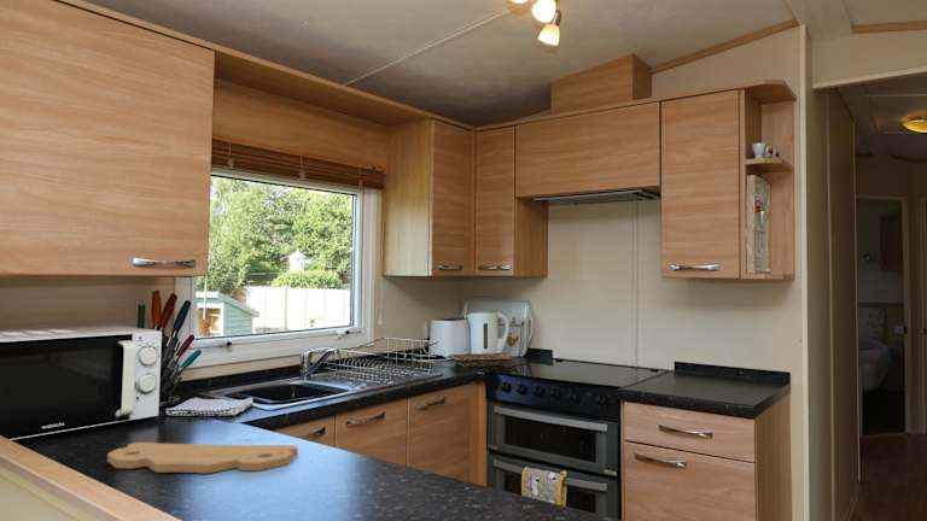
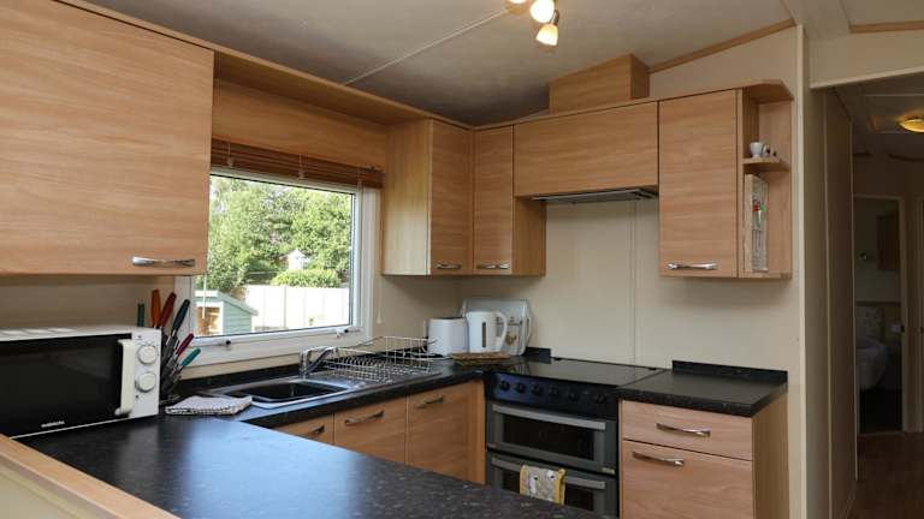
- cutting board (199, 457)
